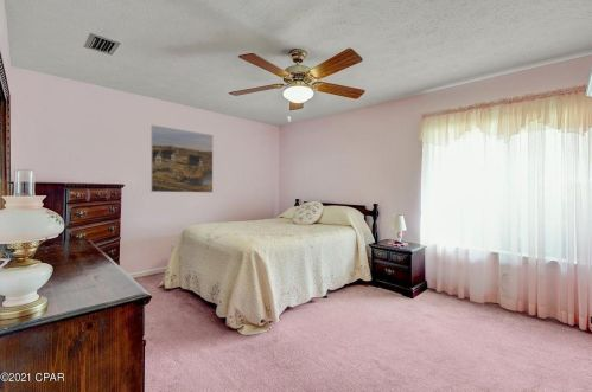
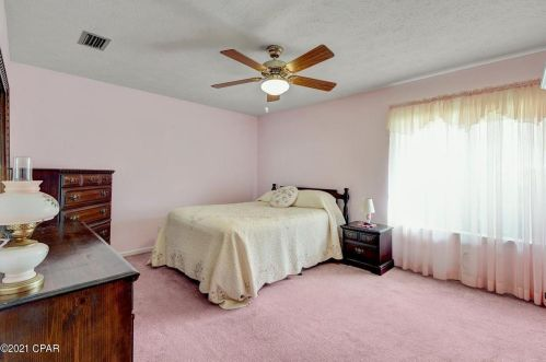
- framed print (184, 161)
